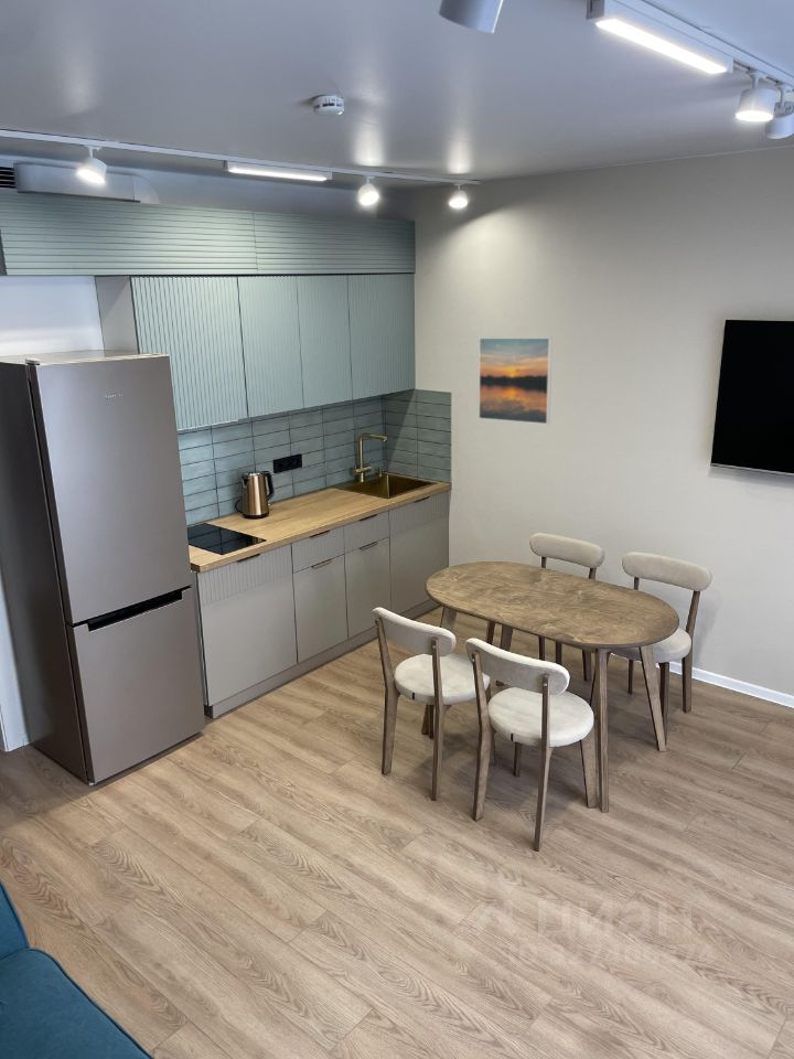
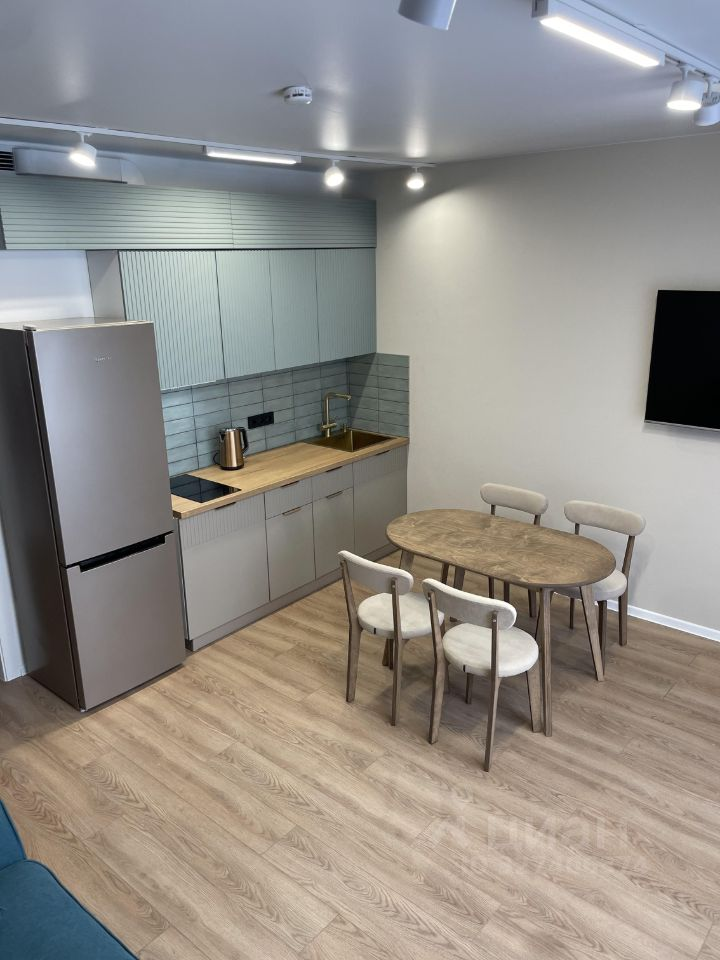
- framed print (514, 379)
